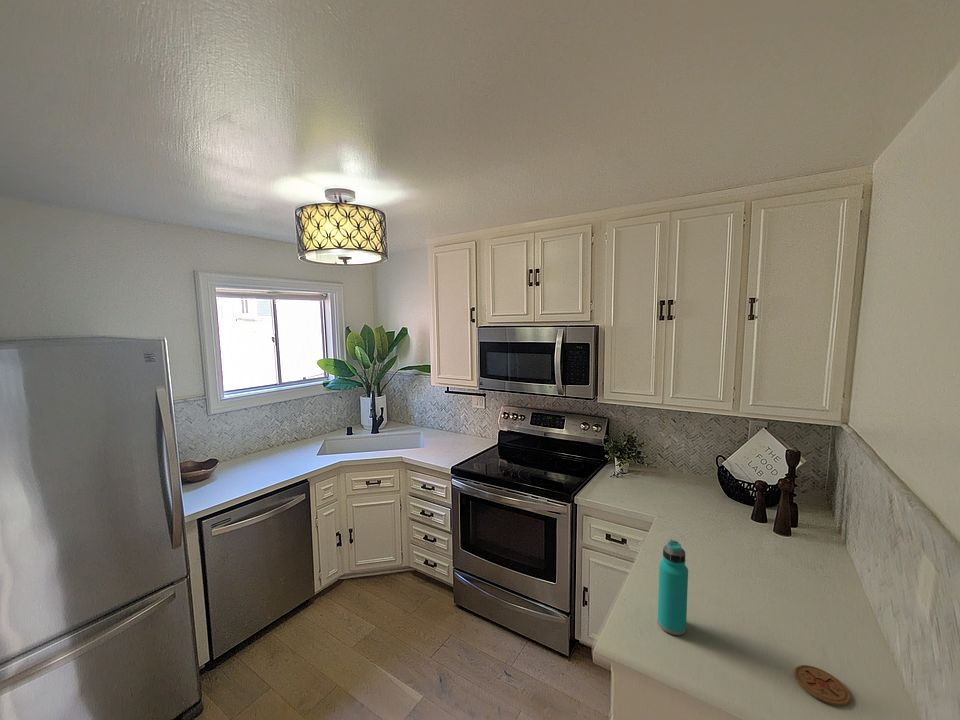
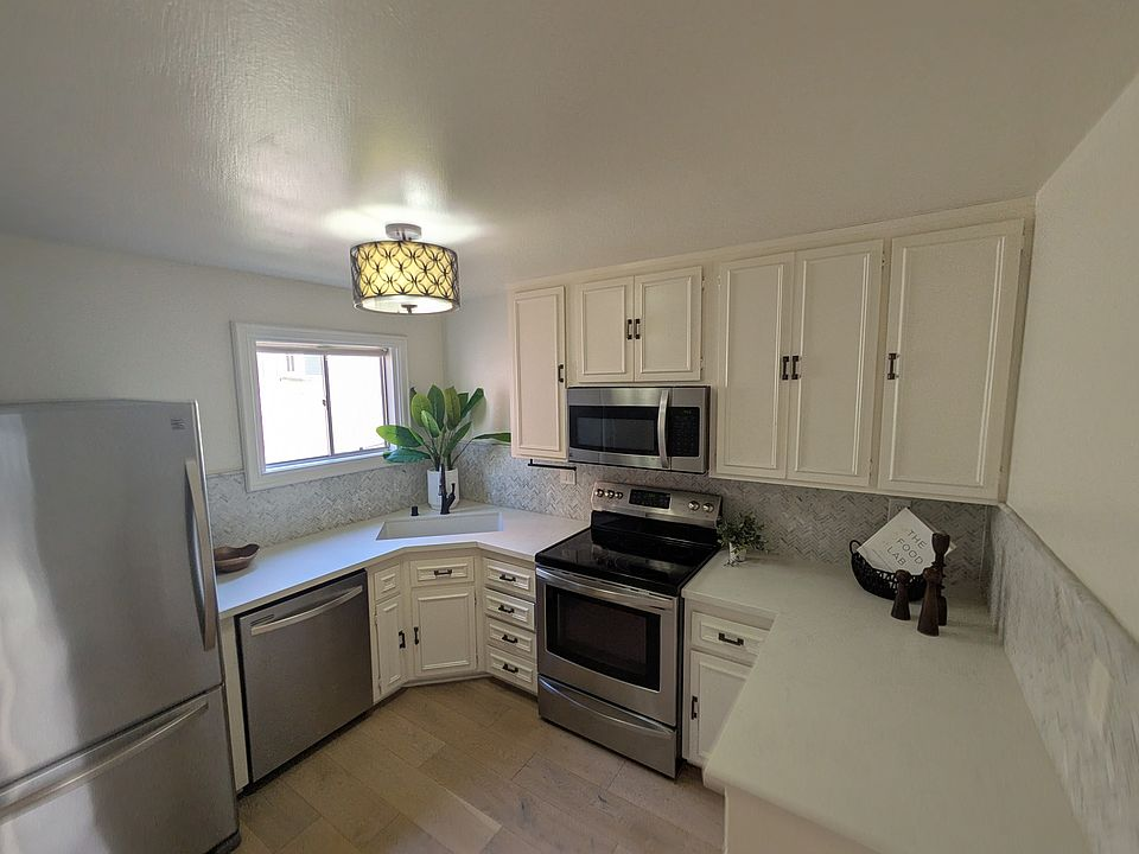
- water bottle (672, 584)
- coaster (821, 684)
